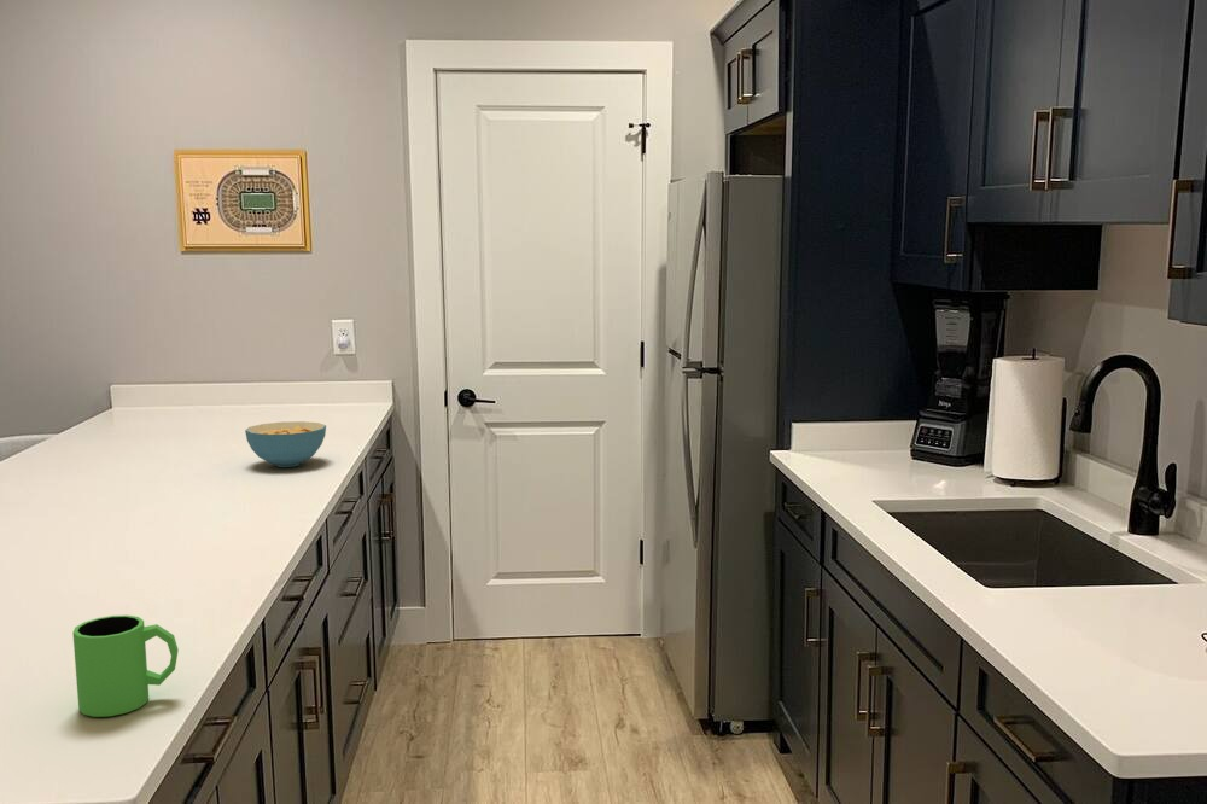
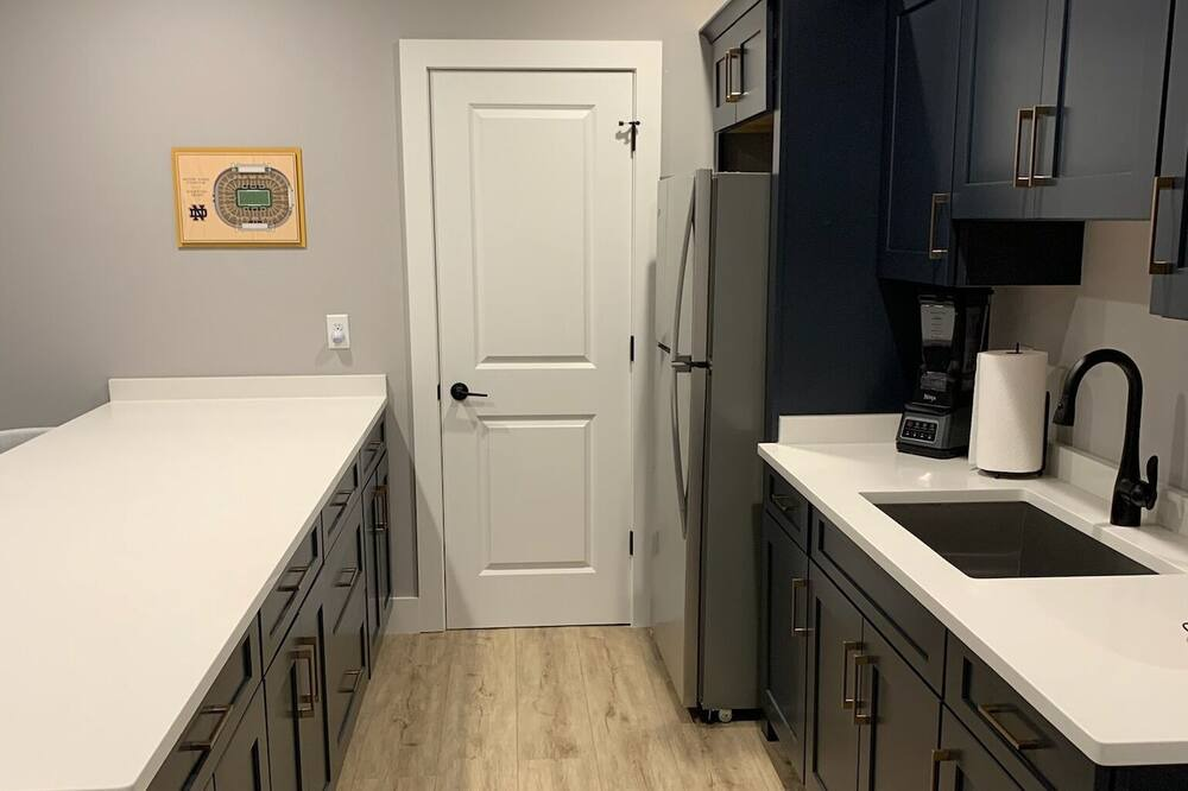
- cereal bowl (286, 445)
- mug (128, 663)
